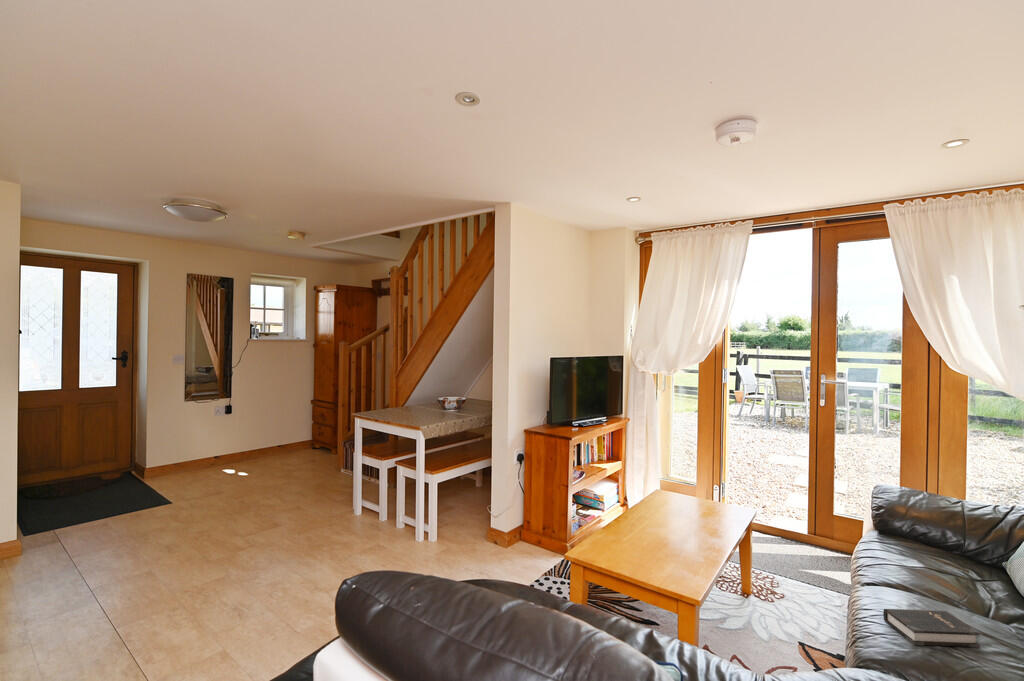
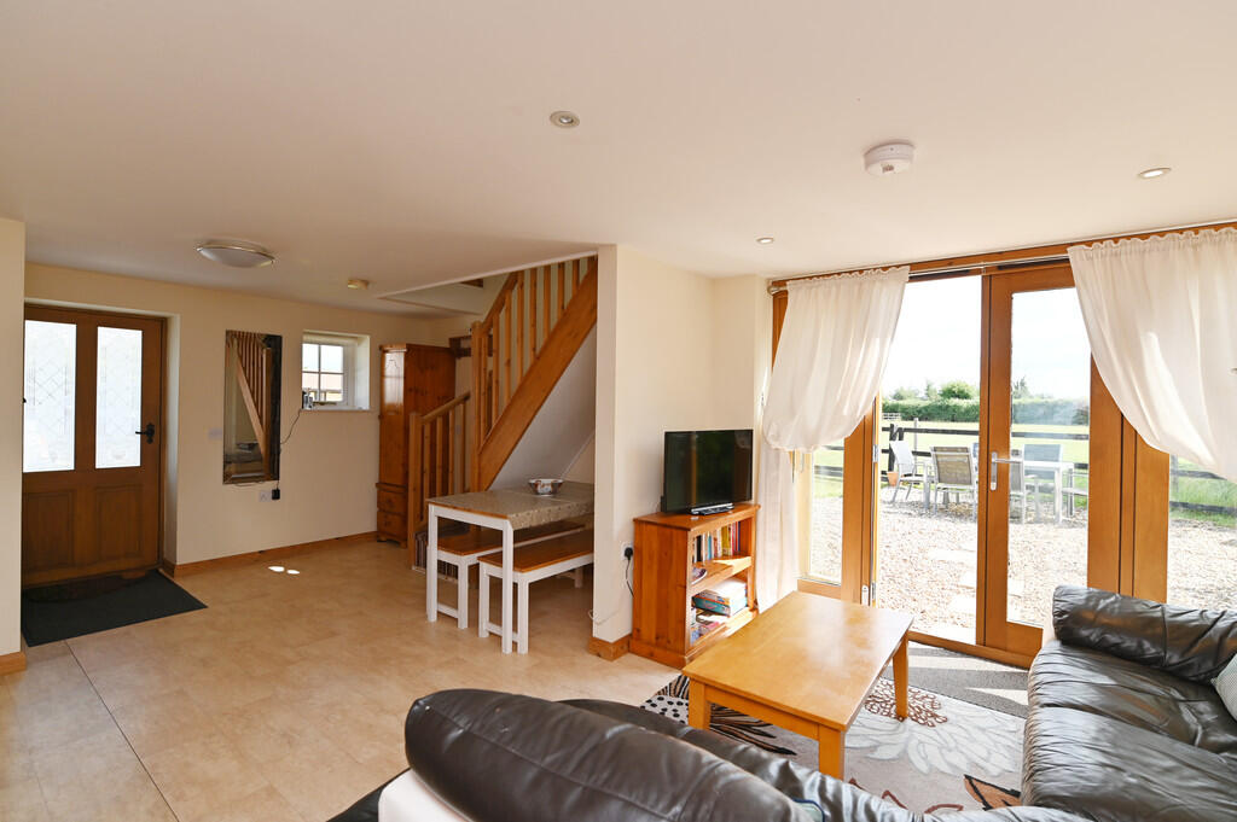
- hardback book (929, 626)
